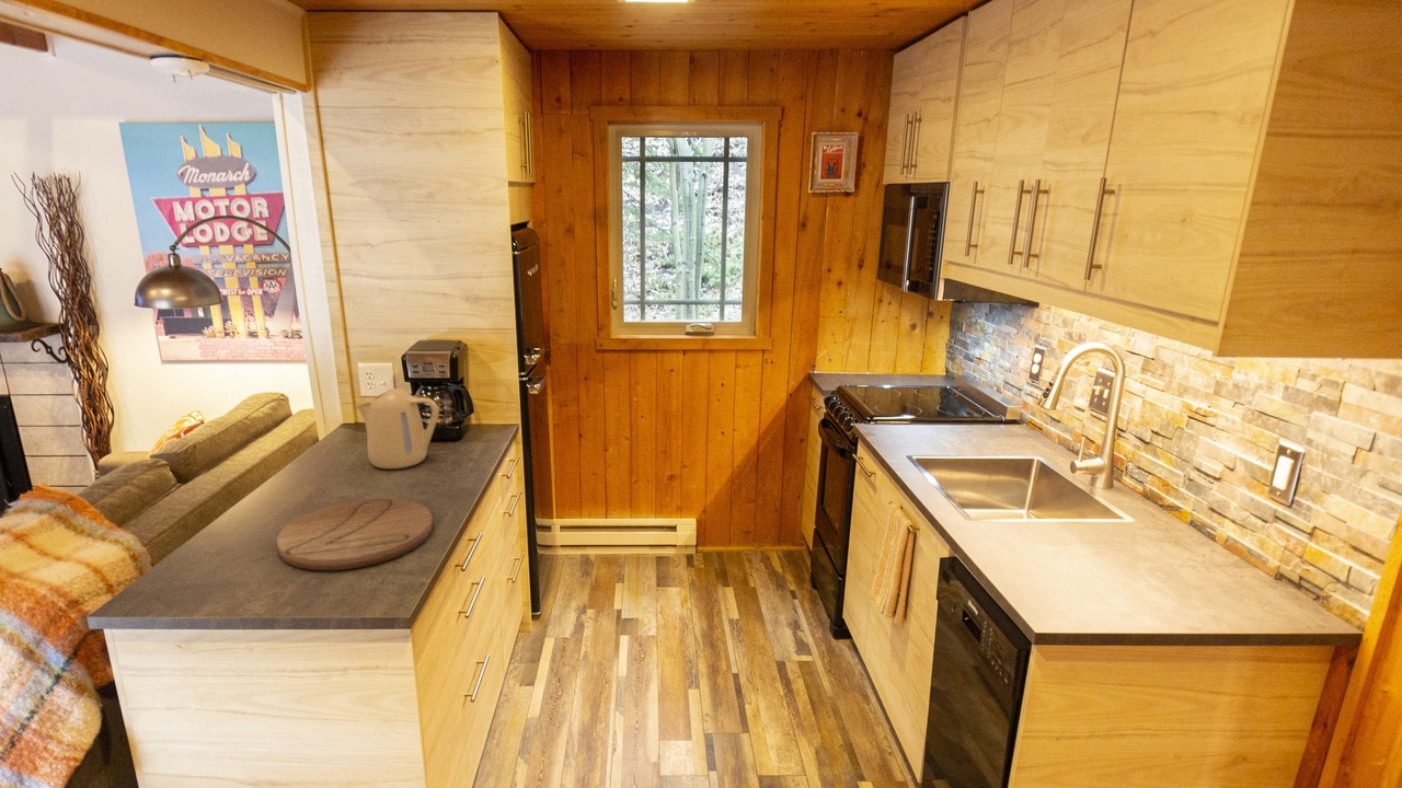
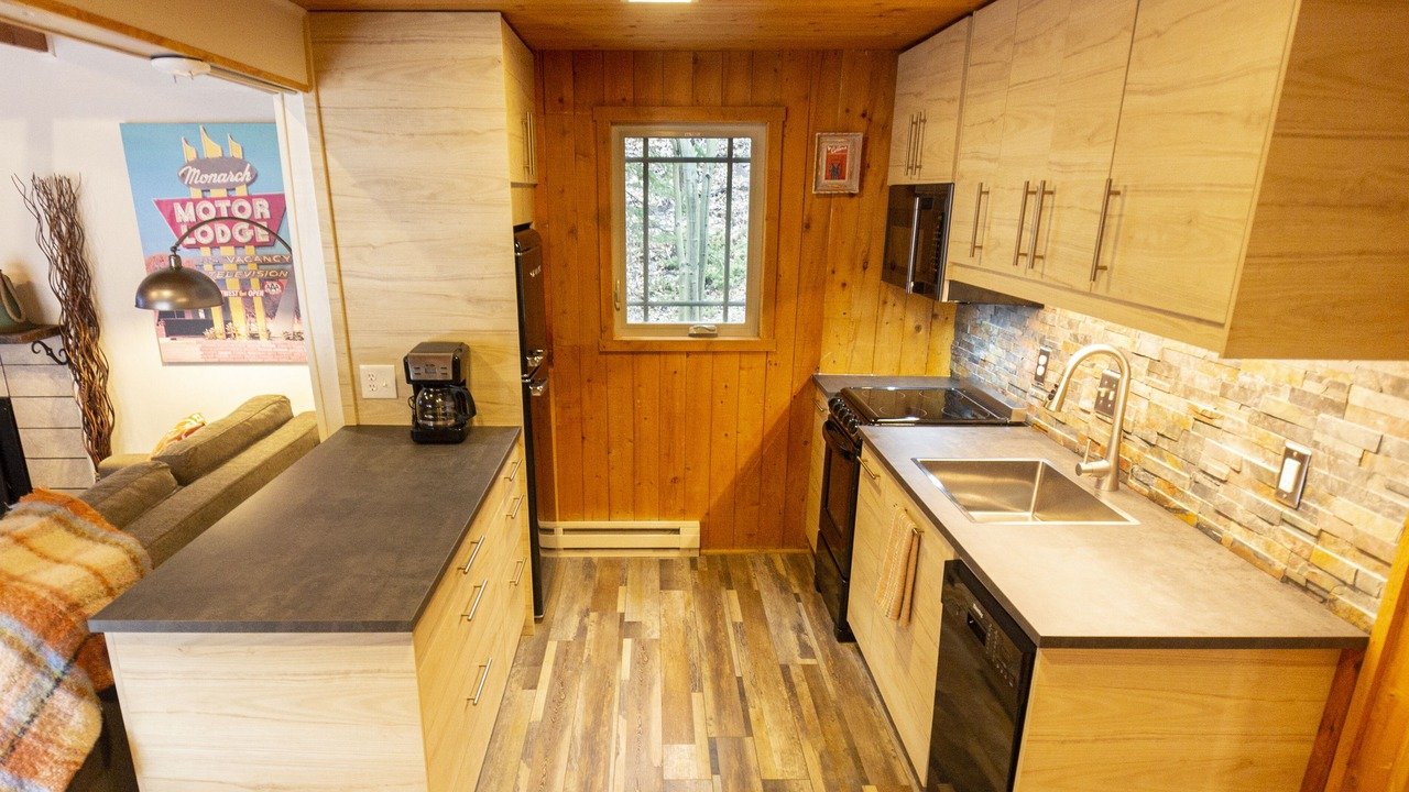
- cutting board (357, 531)
- kettle (399, 425)
